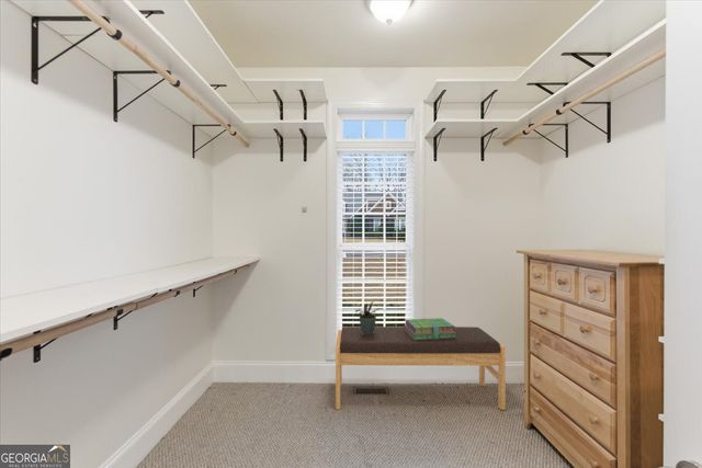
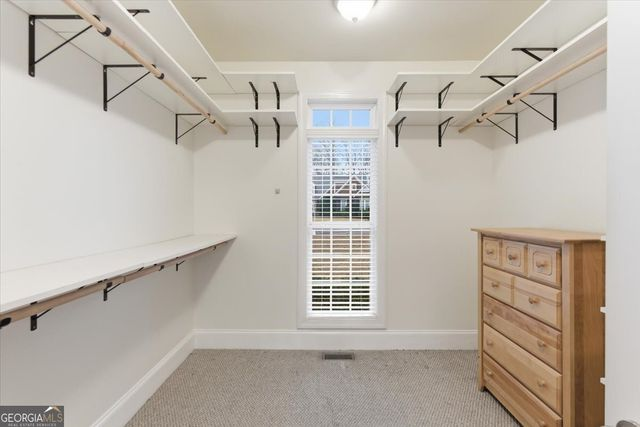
- potted plant (367, 317)
- bench (415, 364)
- stack of books (429, 328)
